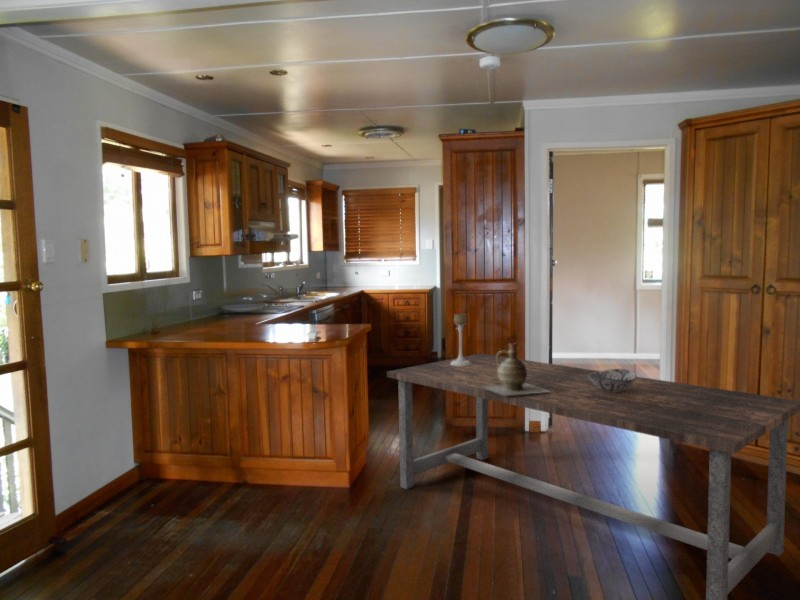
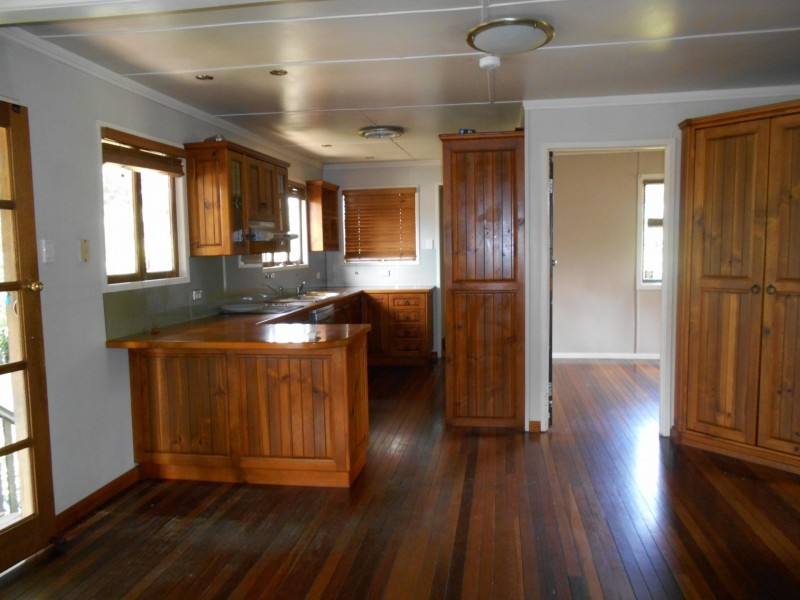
- candle holder (460, 338)
- dining table (574, 418)
- decorative bowl (611, 381)
- ceramic jug (515, 366)
